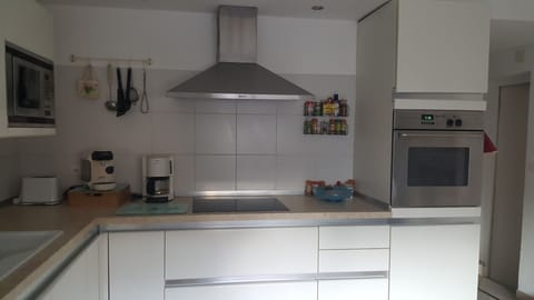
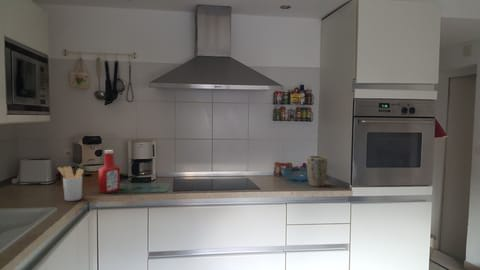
+ soap bottle (109, 170)
+ utensil holder (70, 182)
+ plant pot (316, 171)
